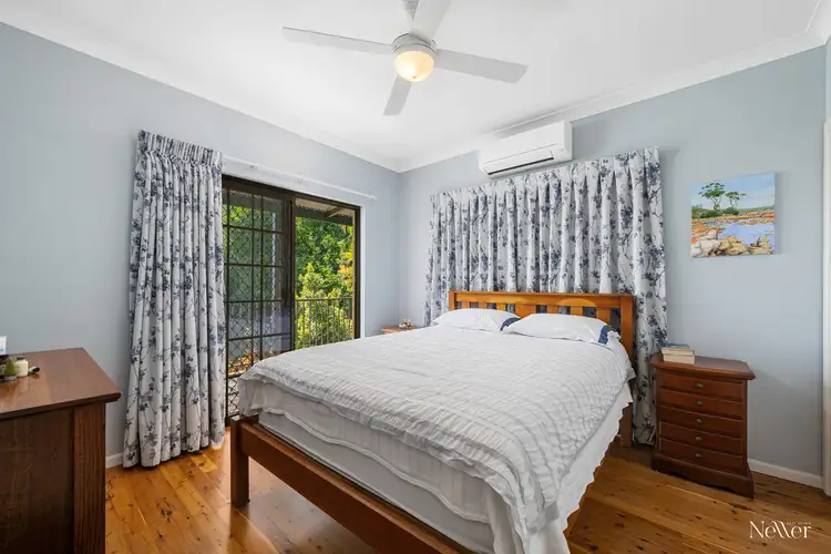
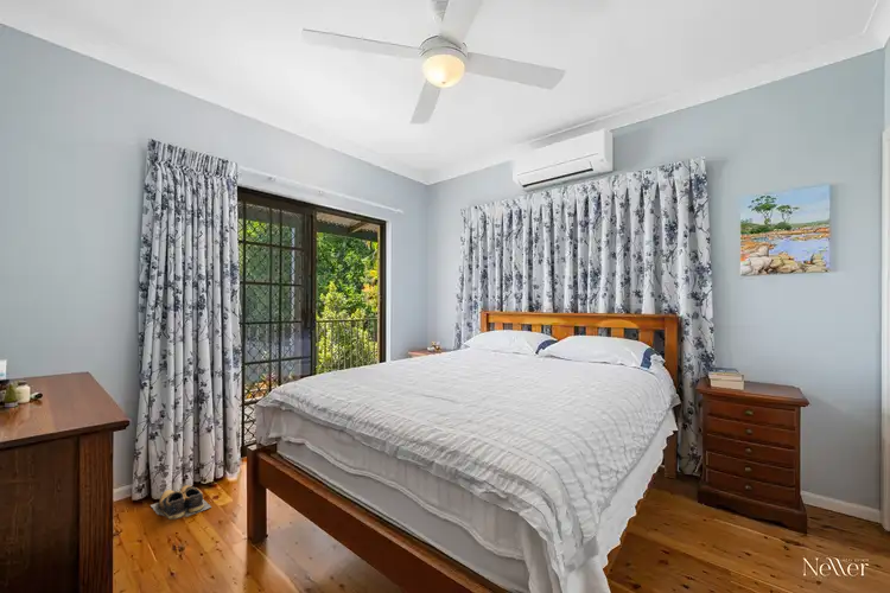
+ shoes (180, 497)
